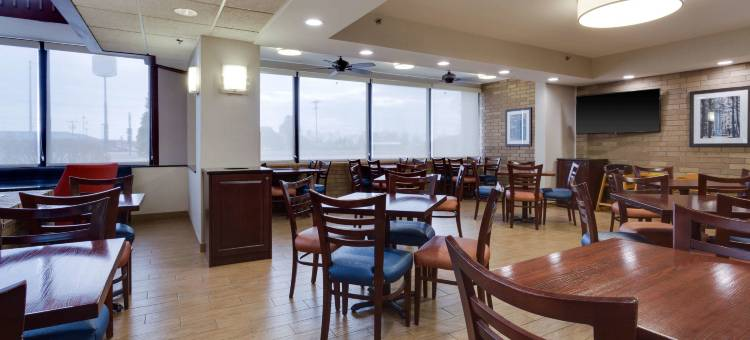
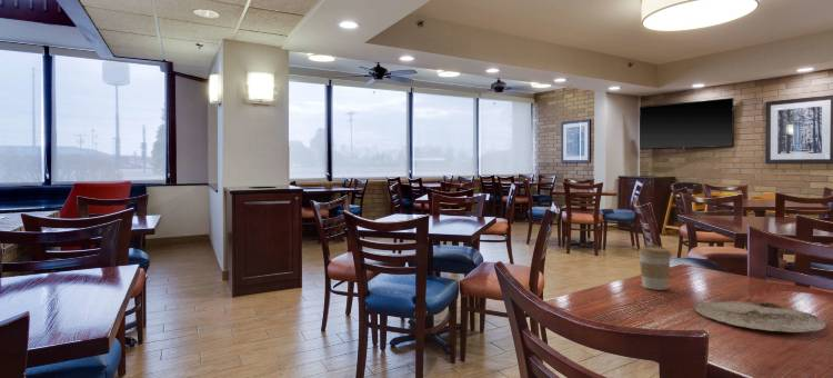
+ plate (754, 312)
+ coffee cup (654, 266)
